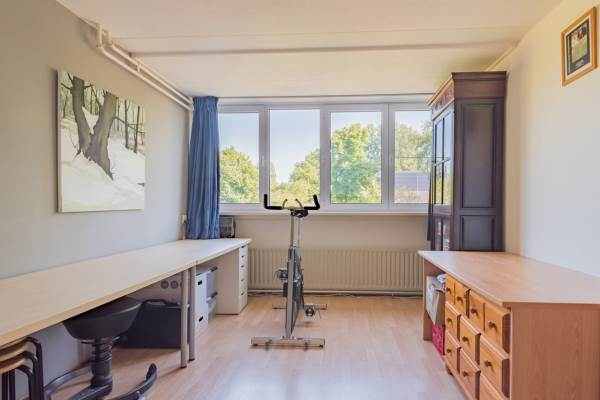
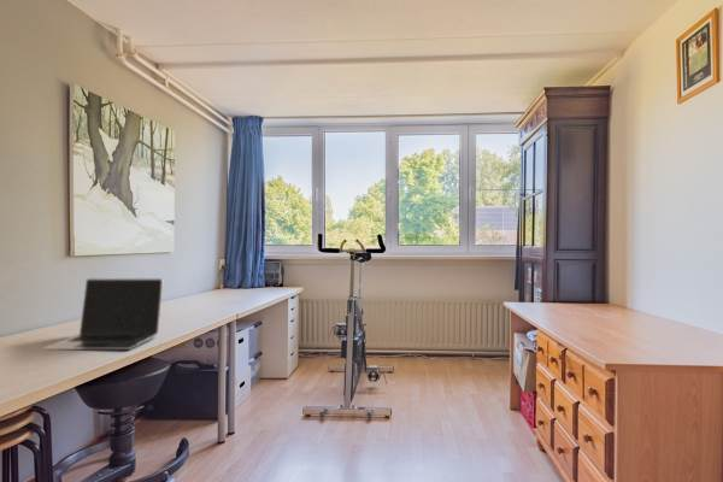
+ laptop (106, 311)
